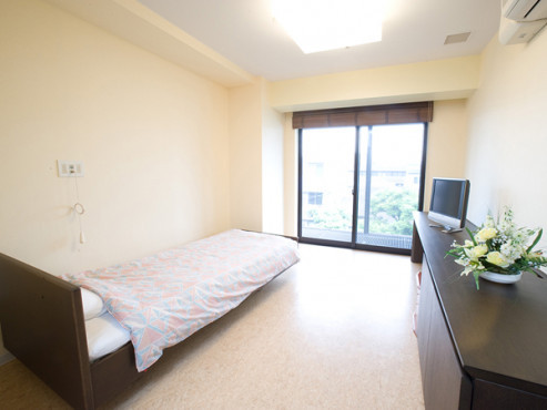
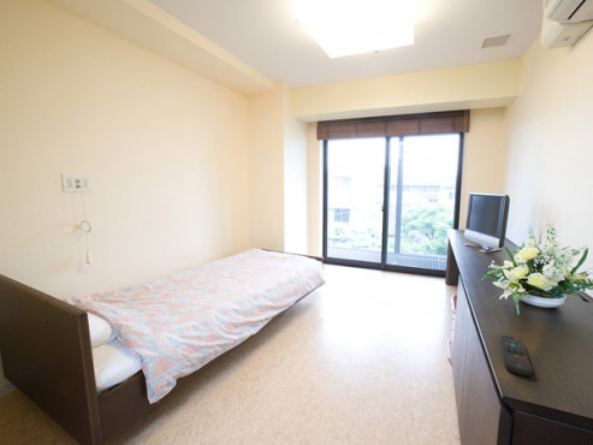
+ remote control (514, 352)
